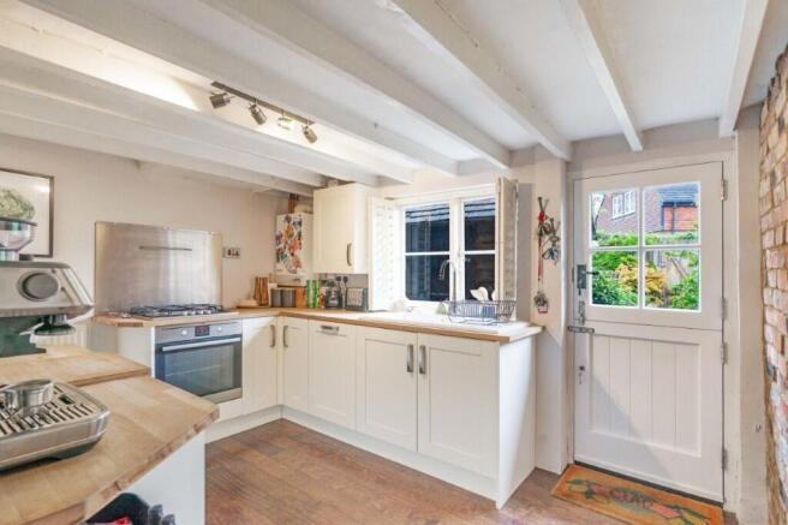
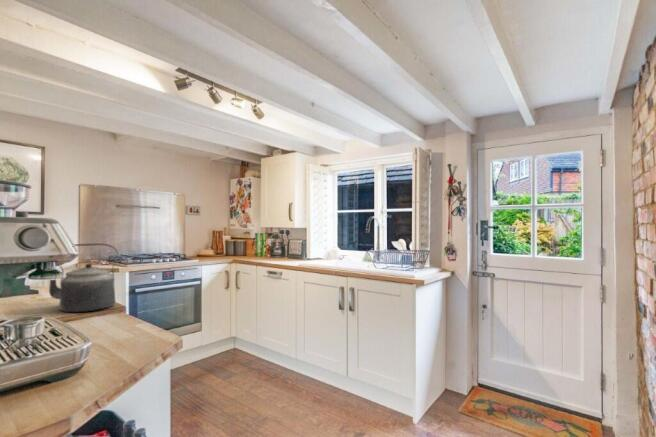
+ kettle (82, 275)
